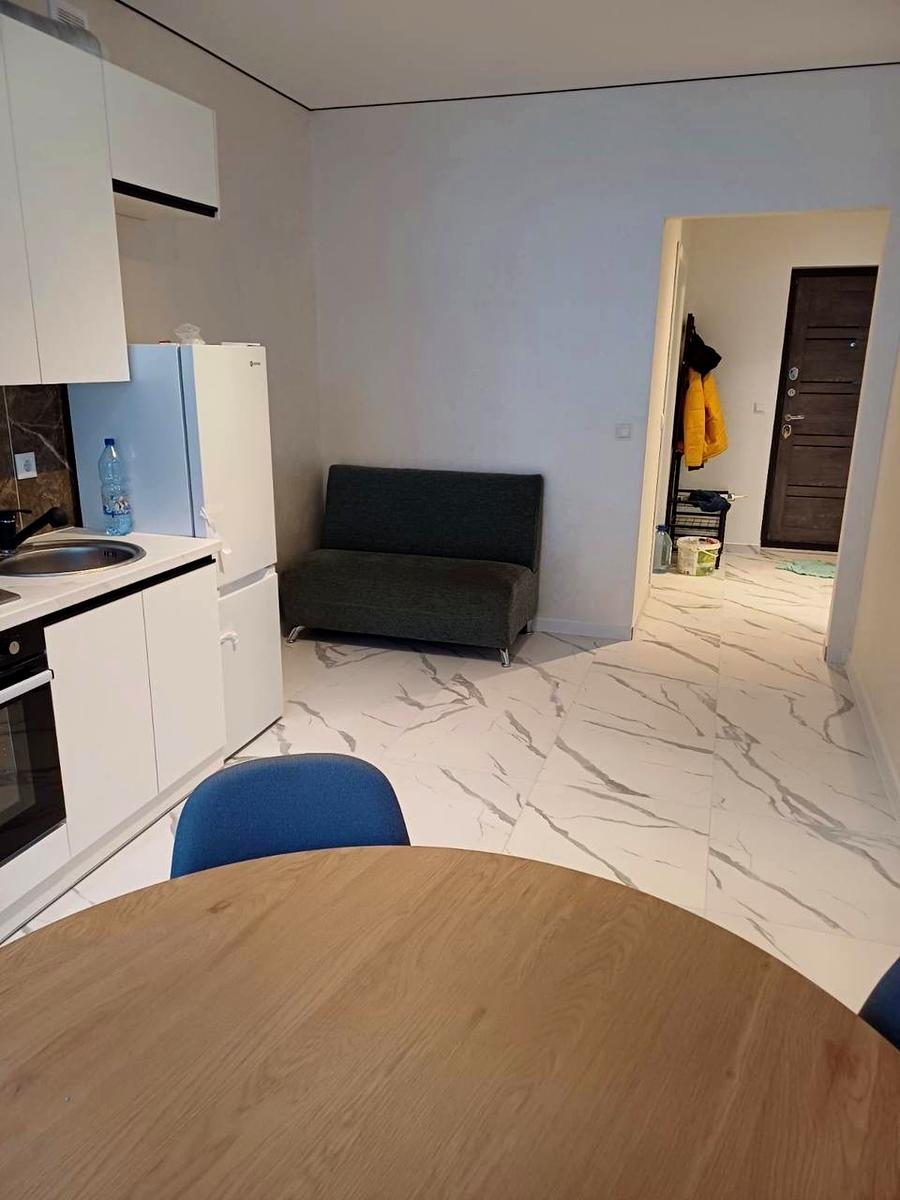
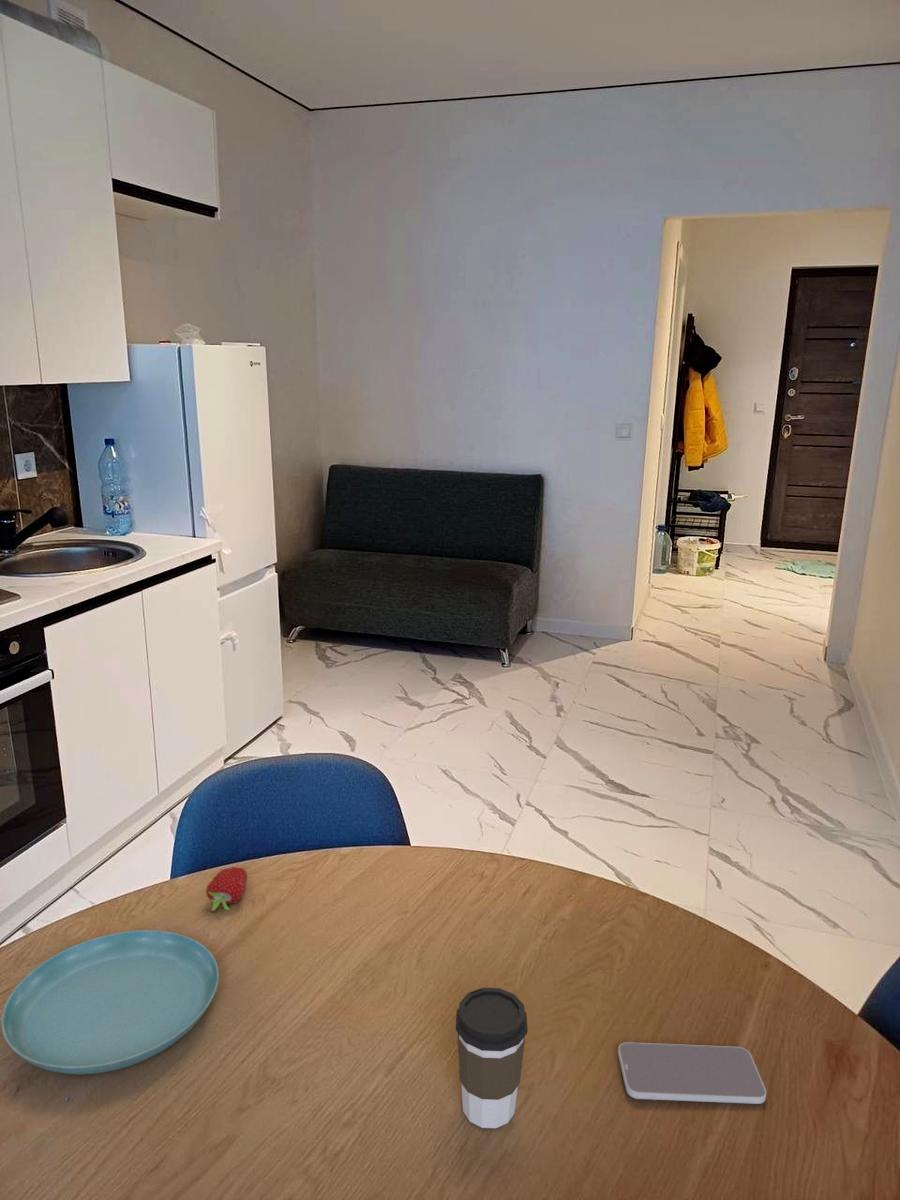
+ smartphone (689, 1072)
+ saucer (115, 1001)
+ fruit (227, 887)
+ coffee cup (490, 1059)
